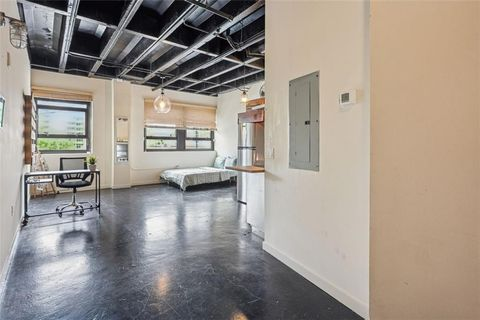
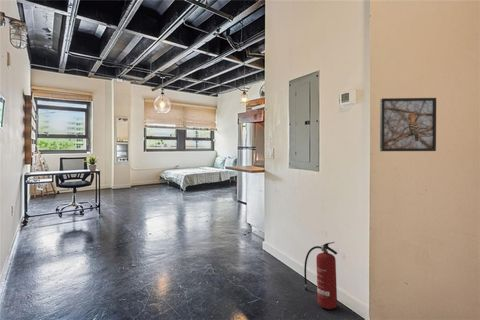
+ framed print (407, 124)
+ fire extinguisher (318, 268)
